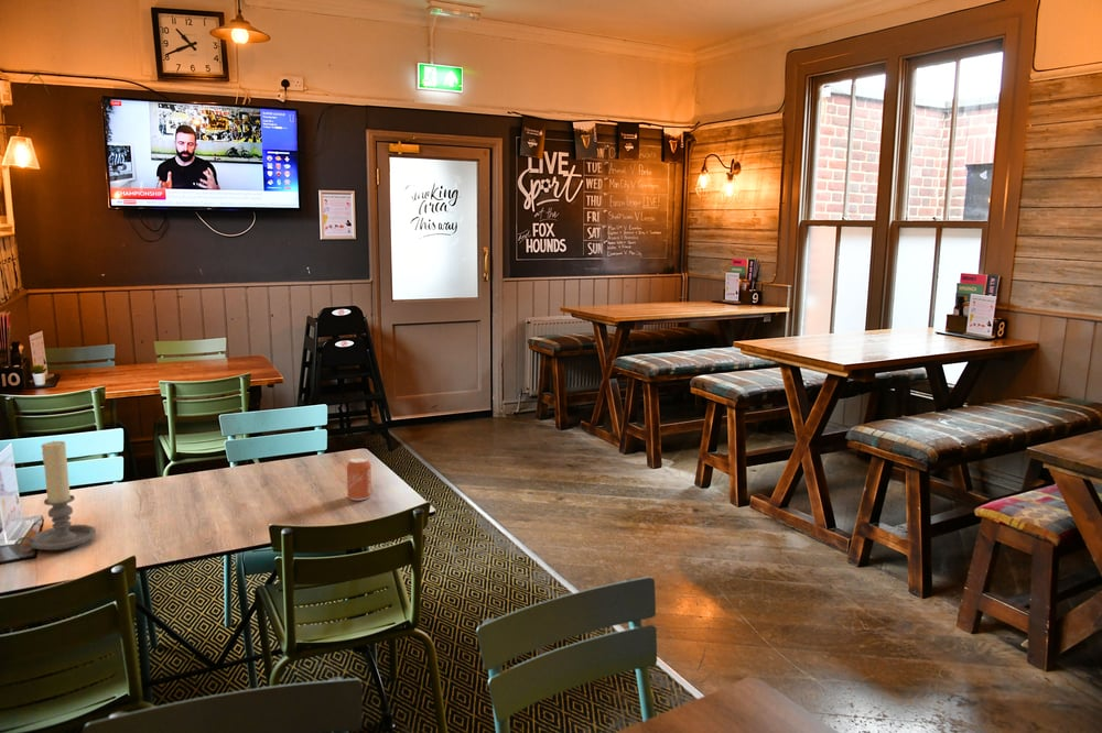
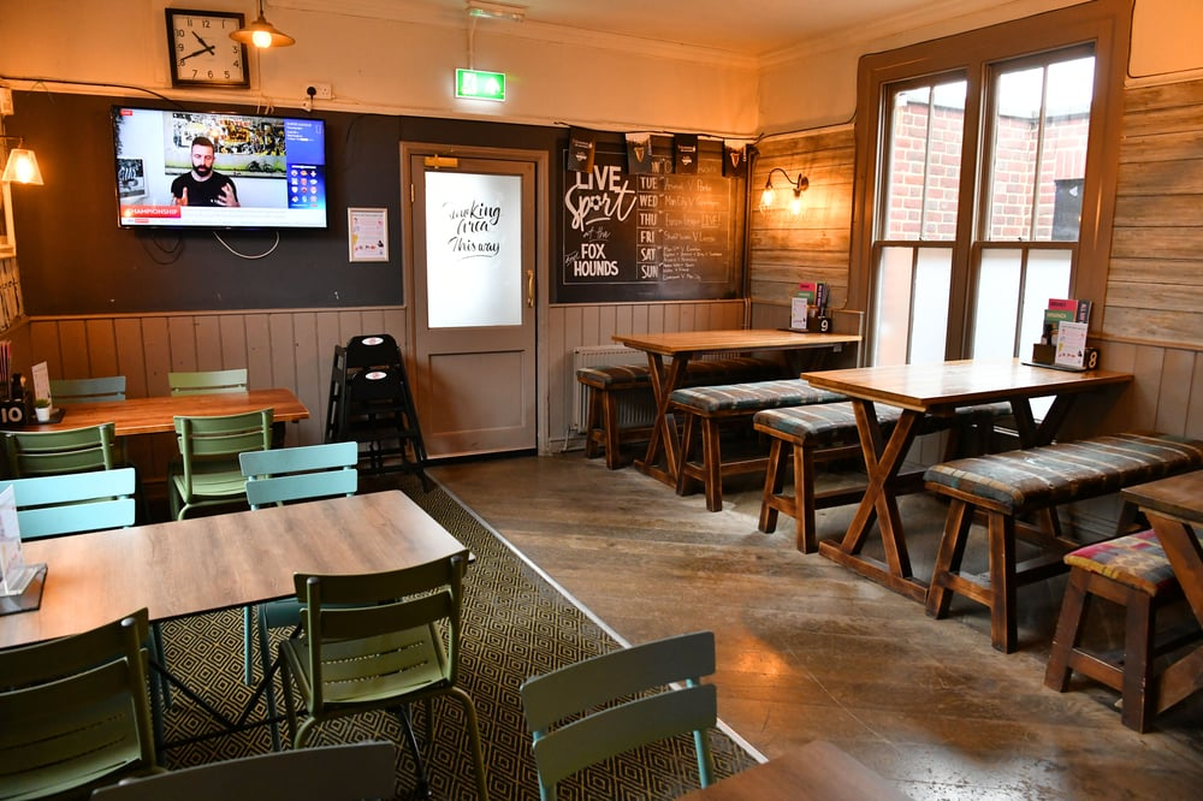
- candle holder (51, 494)
- can (358, 478)
